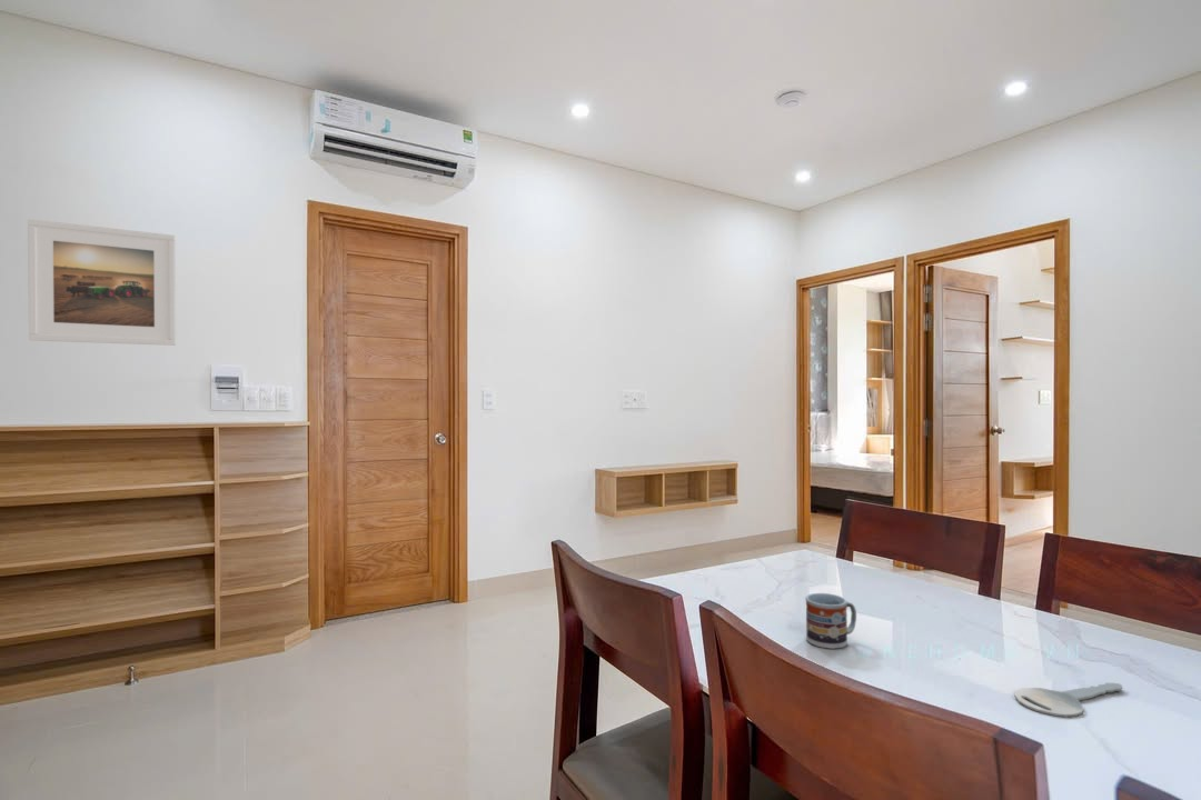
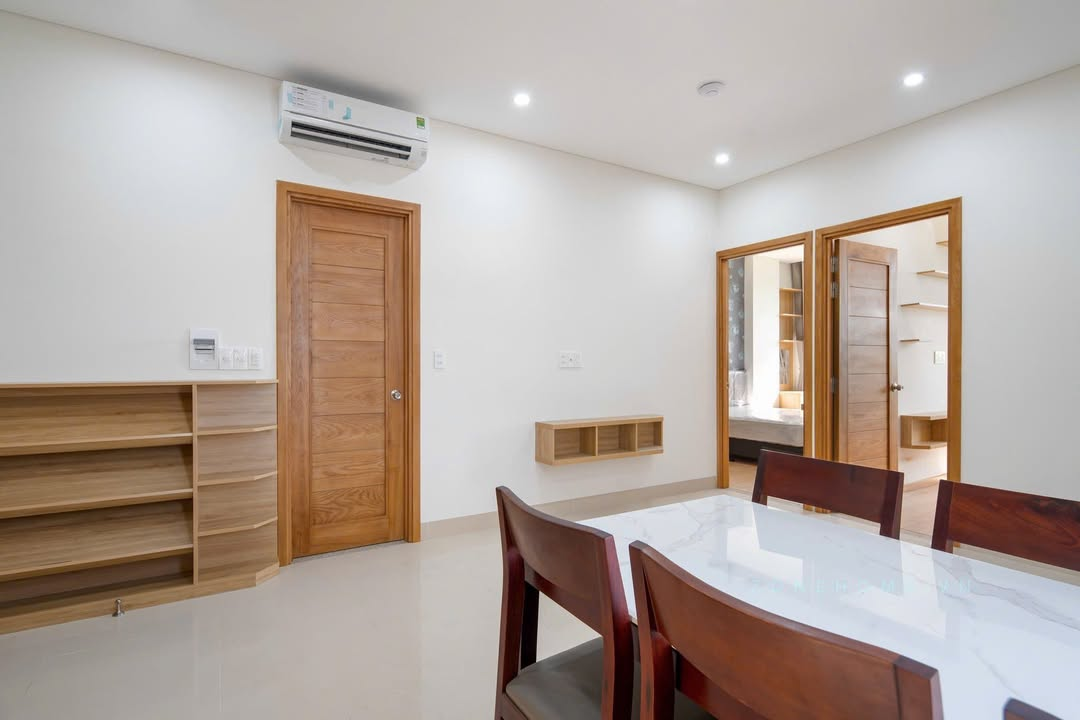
- key (1075, 696)
- cup (832, 619)
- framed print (106, 284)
